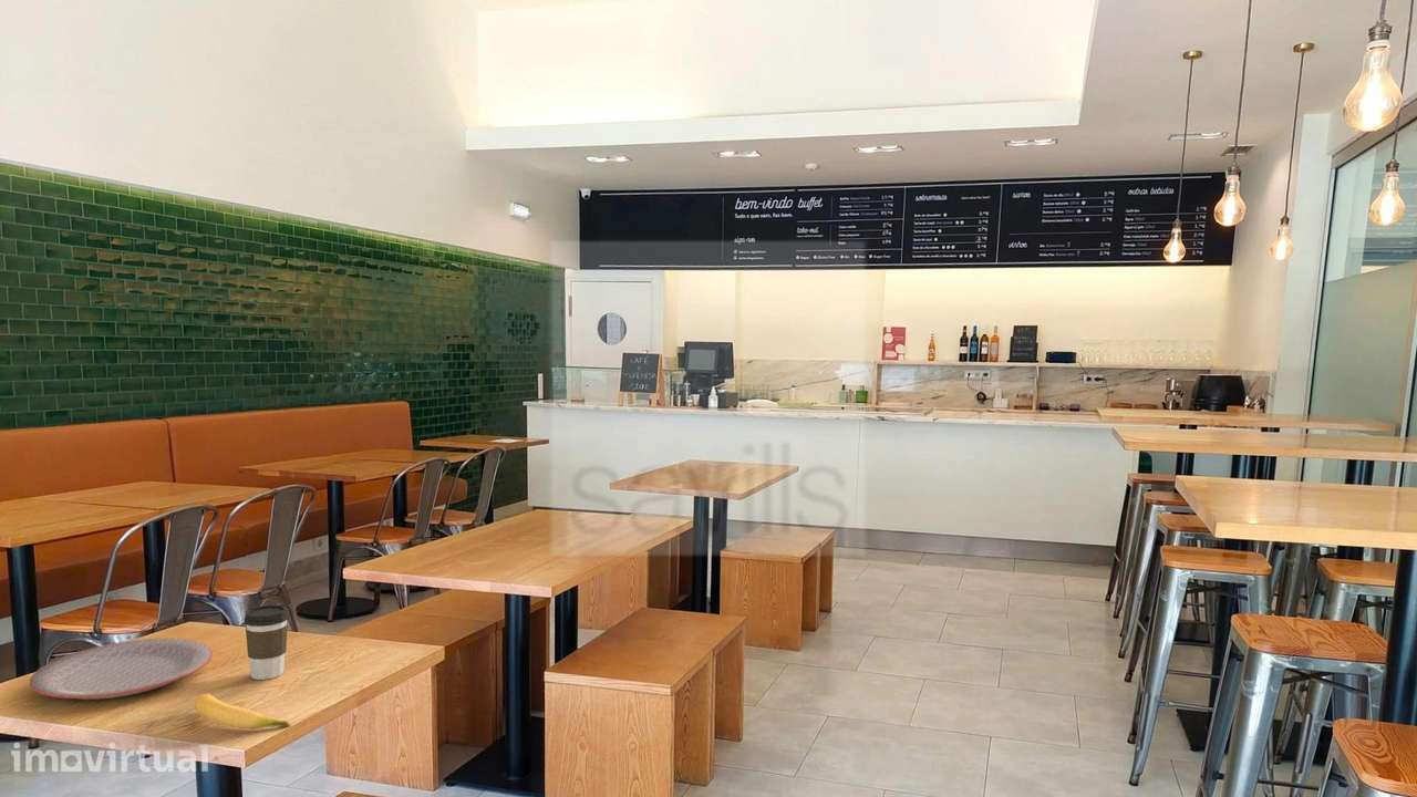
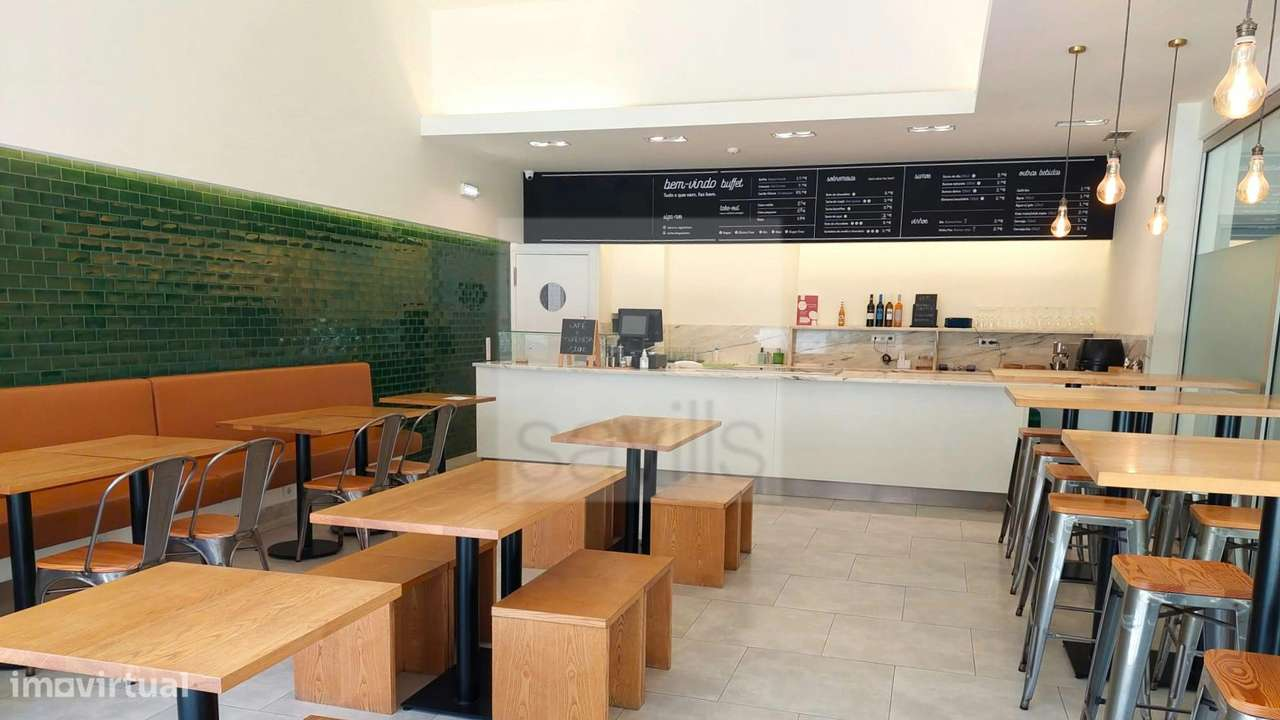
- banana (234, 708)
- plate (125, 670)
- coffee cup (267, 642)
